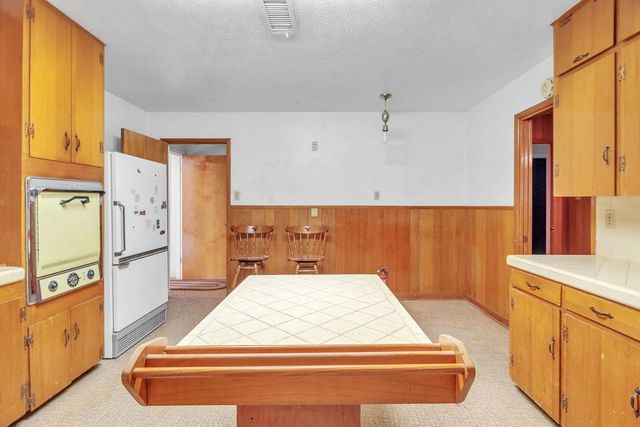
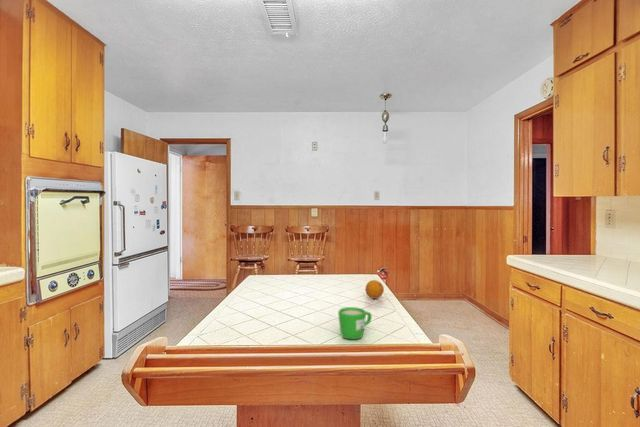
+ fruit (374, 289)
+ mug (356, 322)
